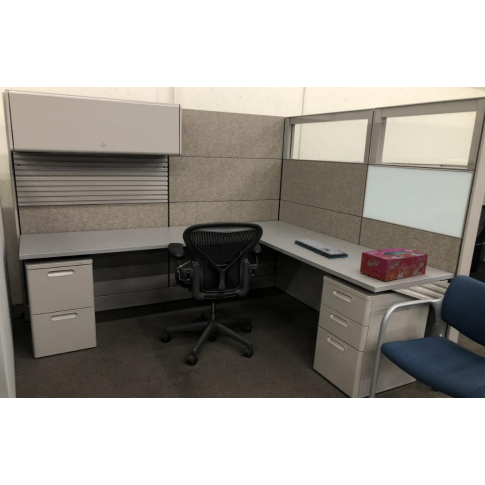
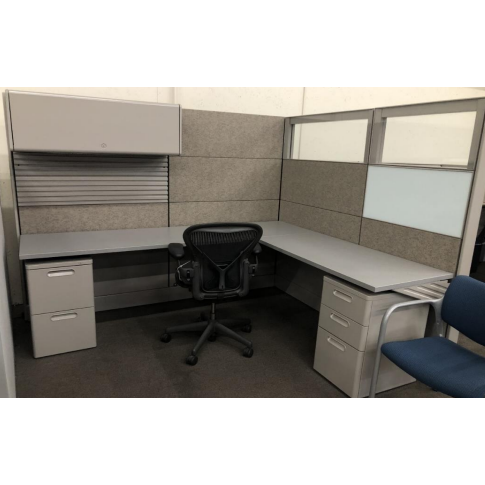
- keyboard (319, 247)
- tissue box (393, 263)
